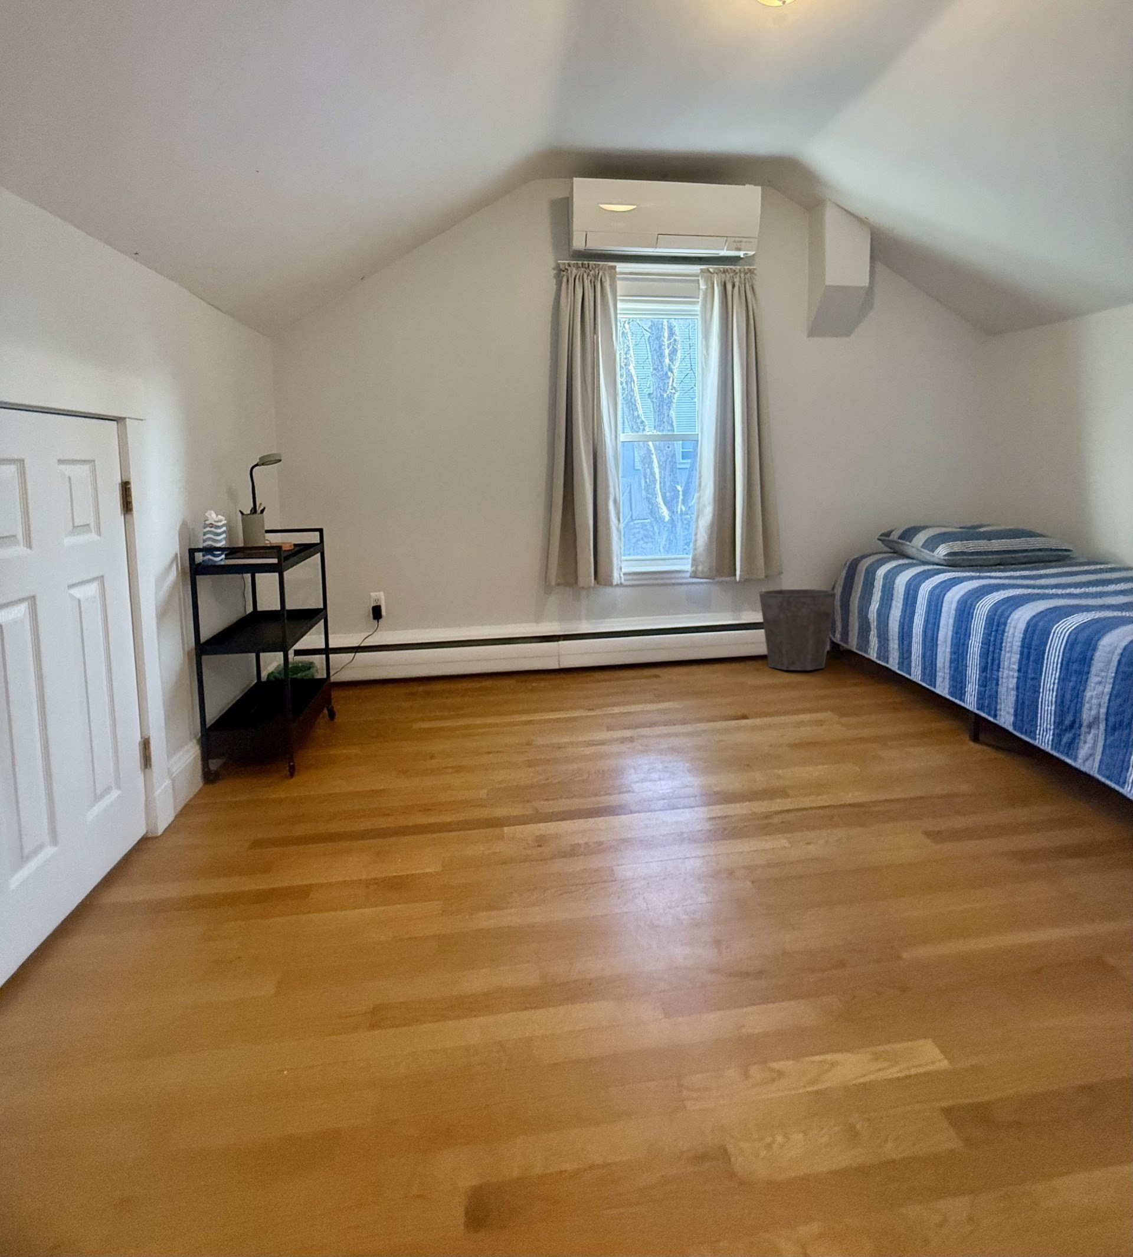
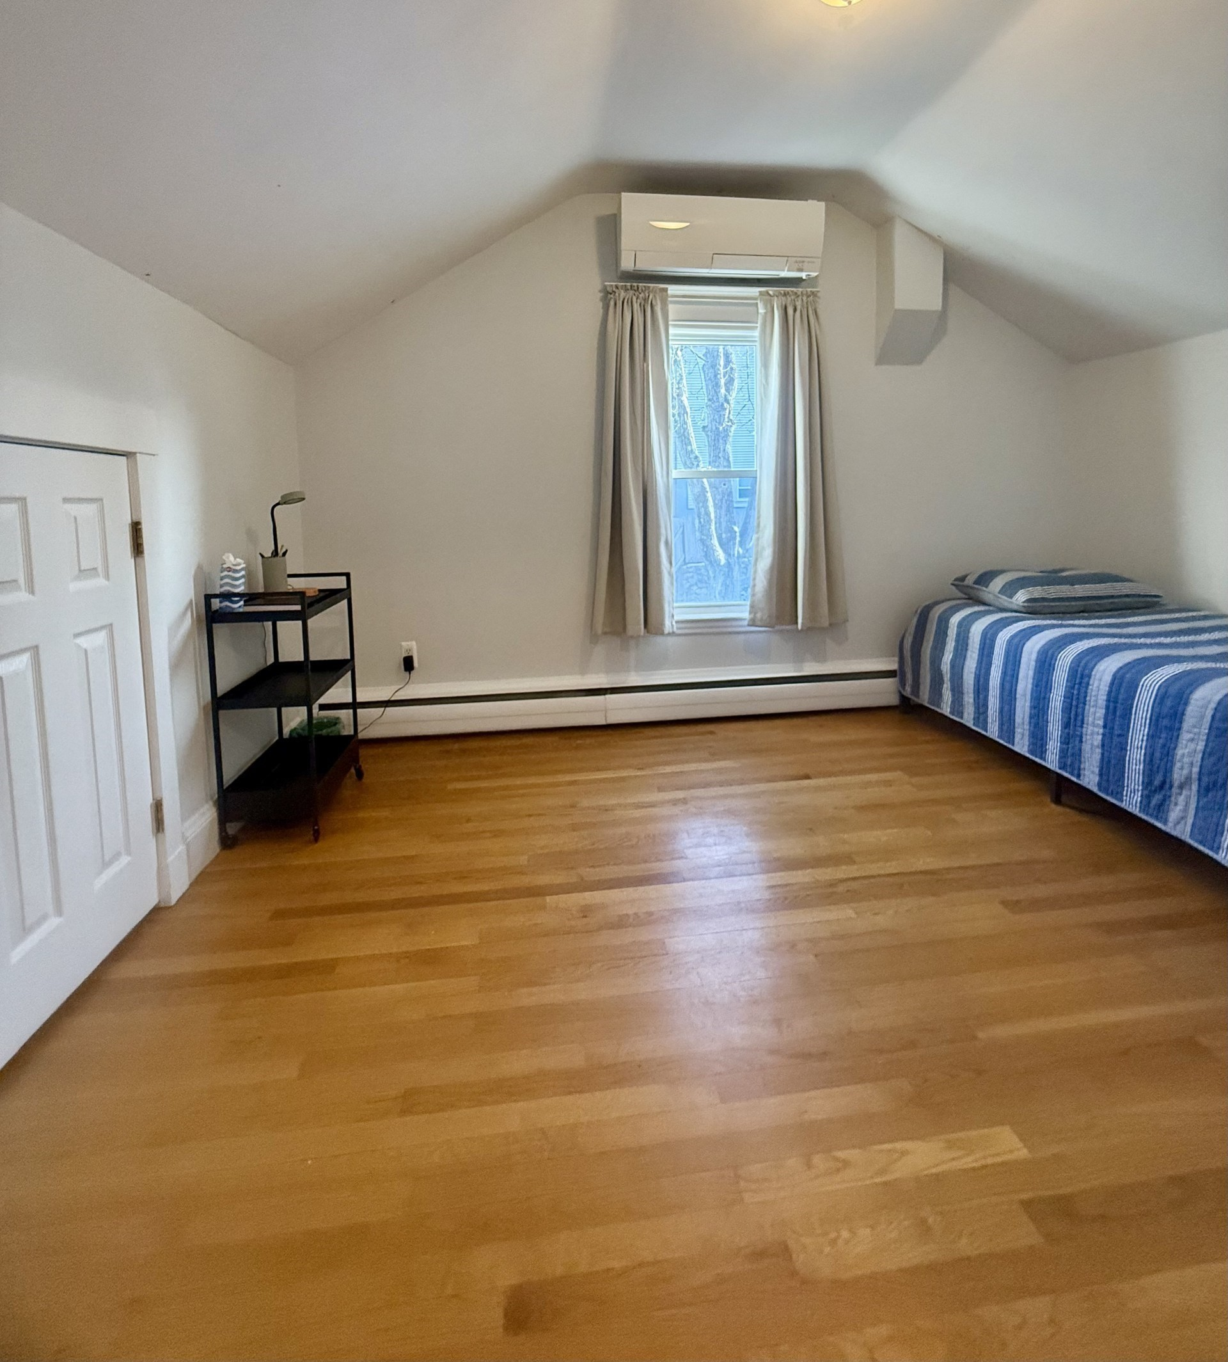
- waste bin (796, 629)
